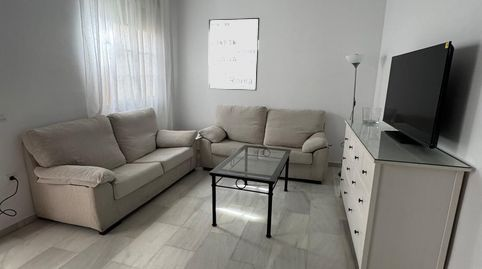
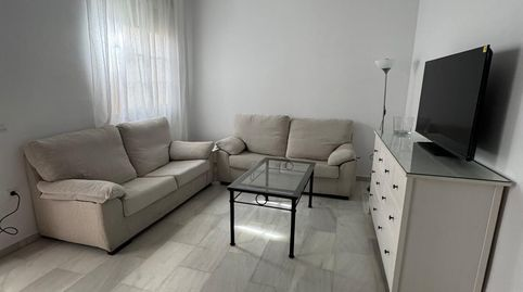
- wall art (232, 55)
